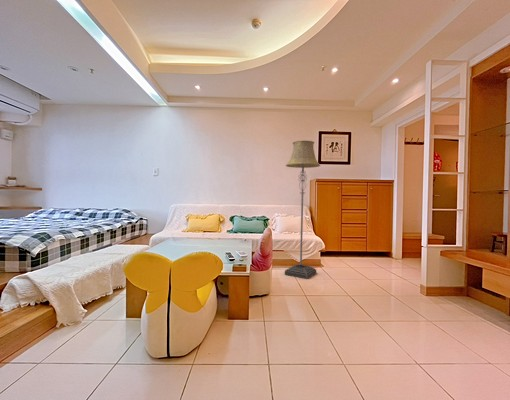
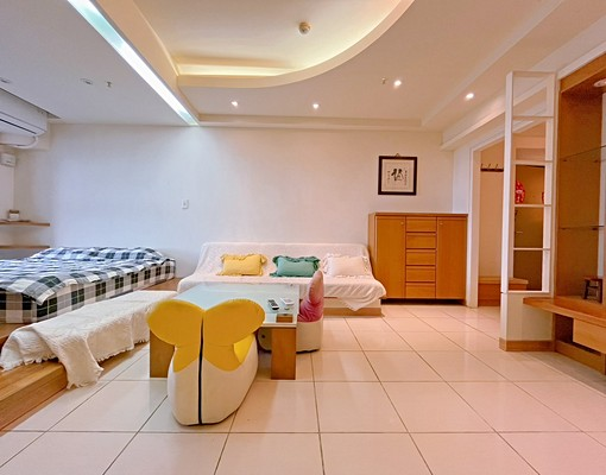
- floor lamp (301, 208)
